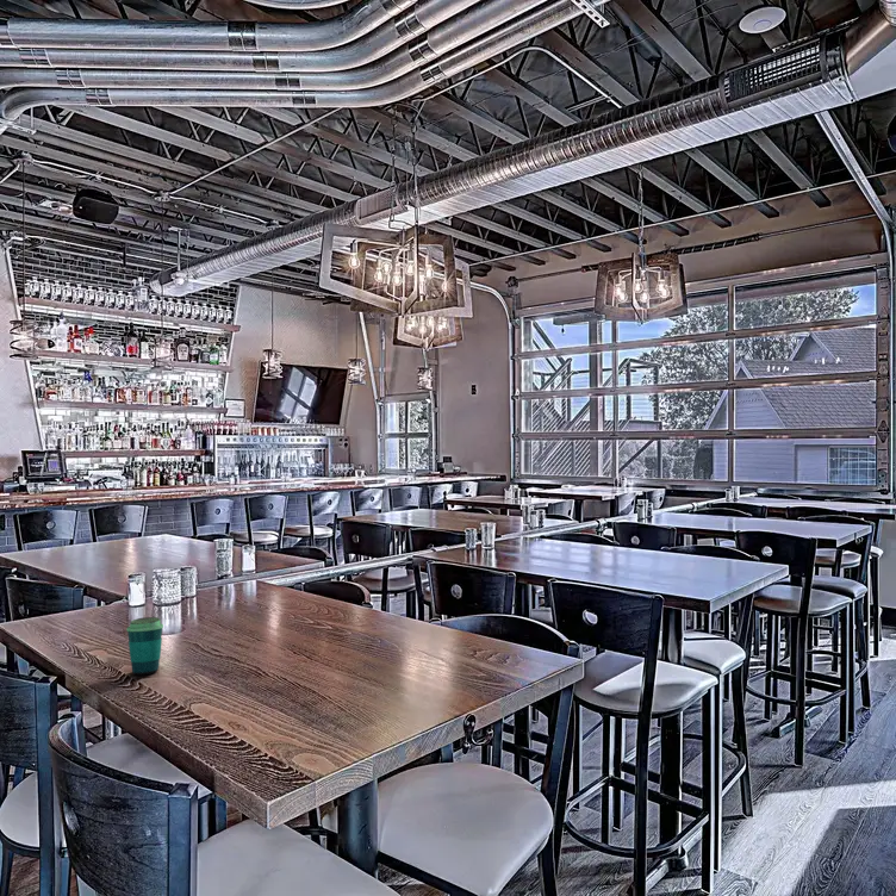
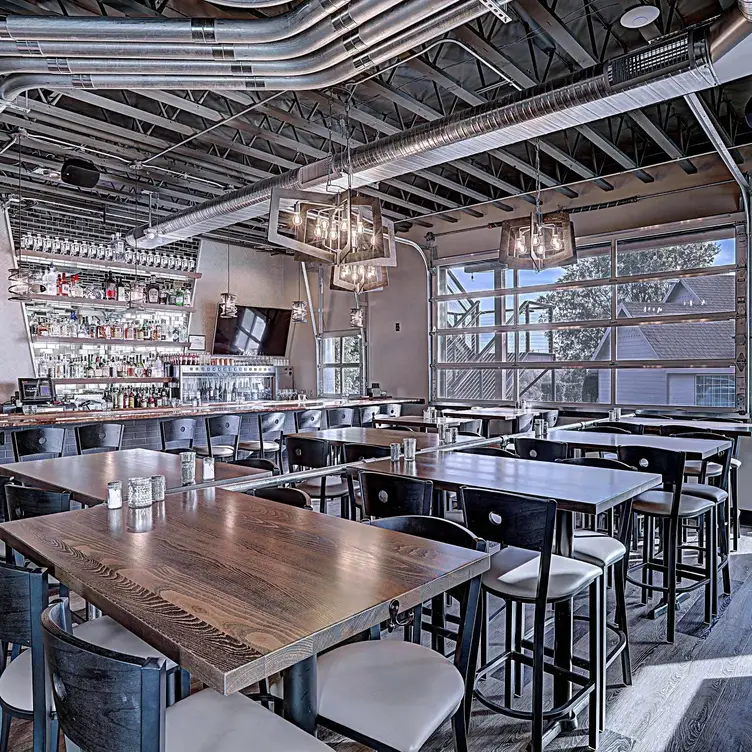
- cup (145, 645)
